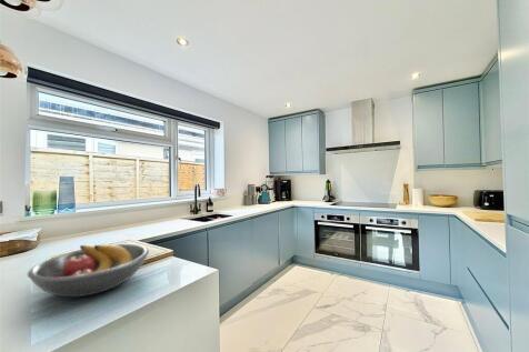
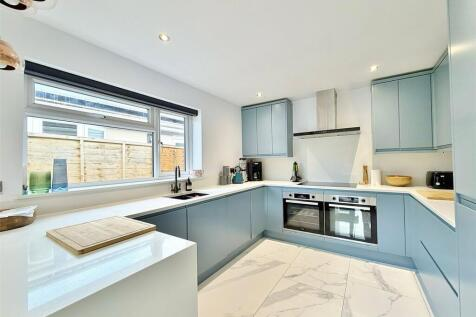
- fruit bowl (96, 268)
